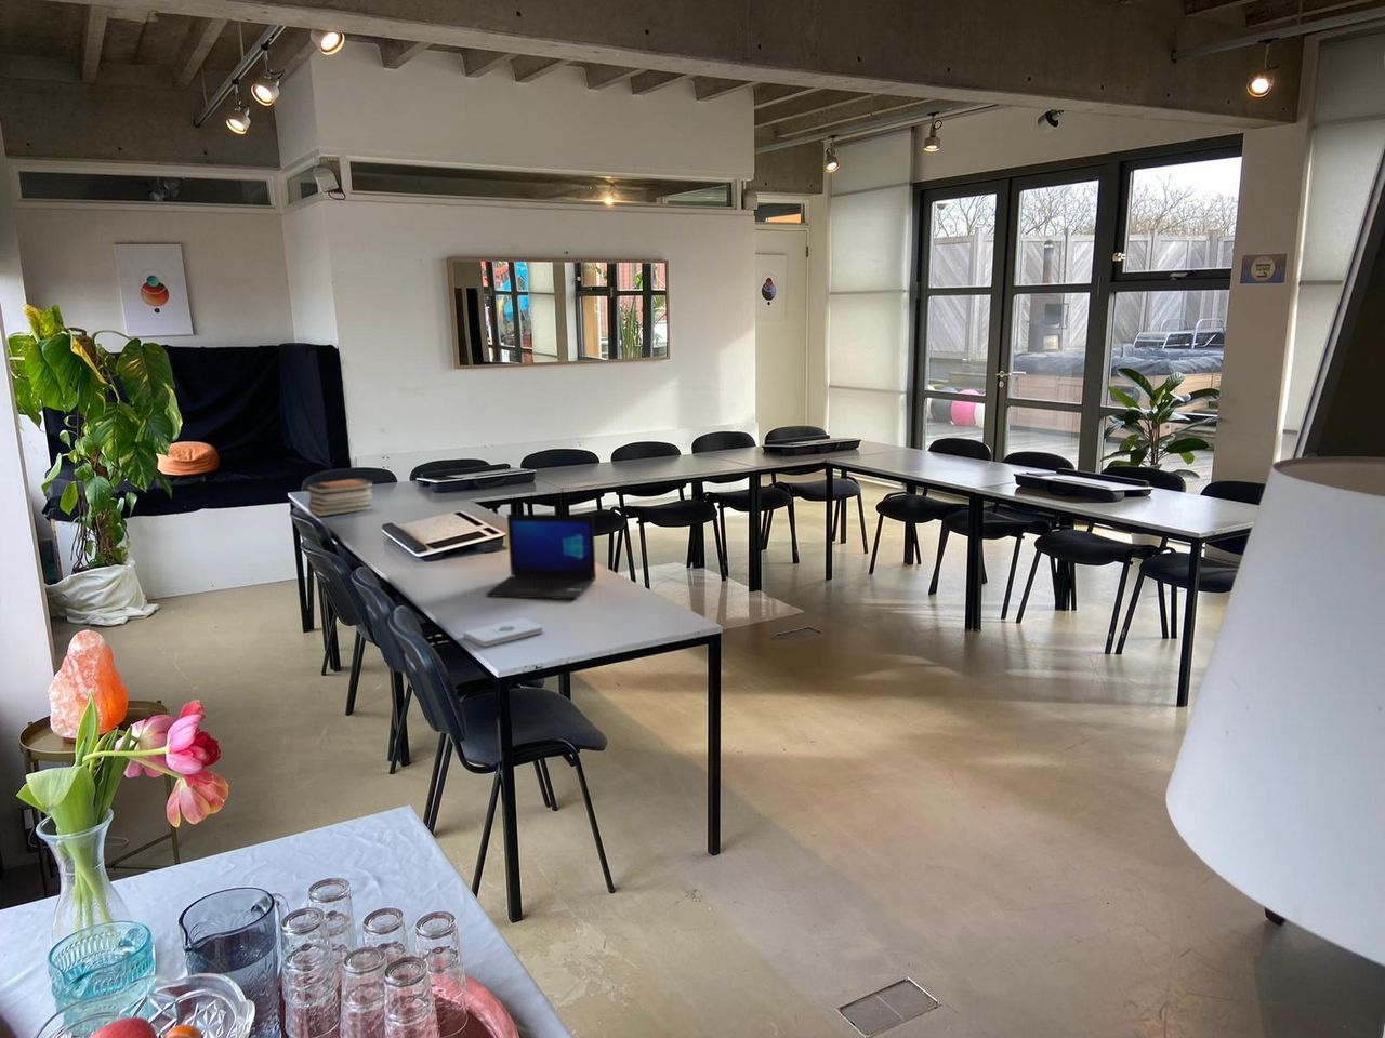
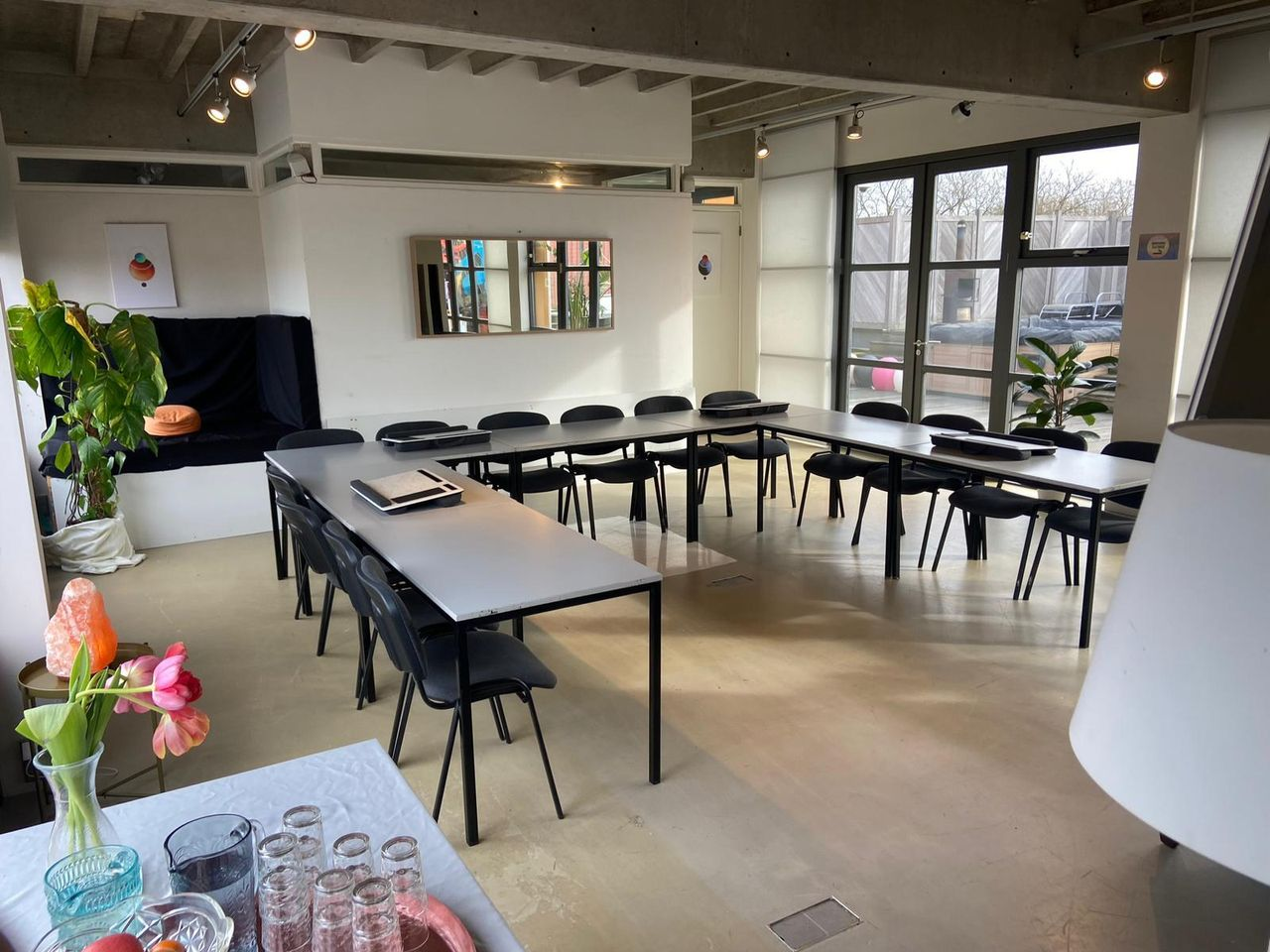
- notepad (504, 631)
- book stack (341, 496)
- laptop (540, 555)
